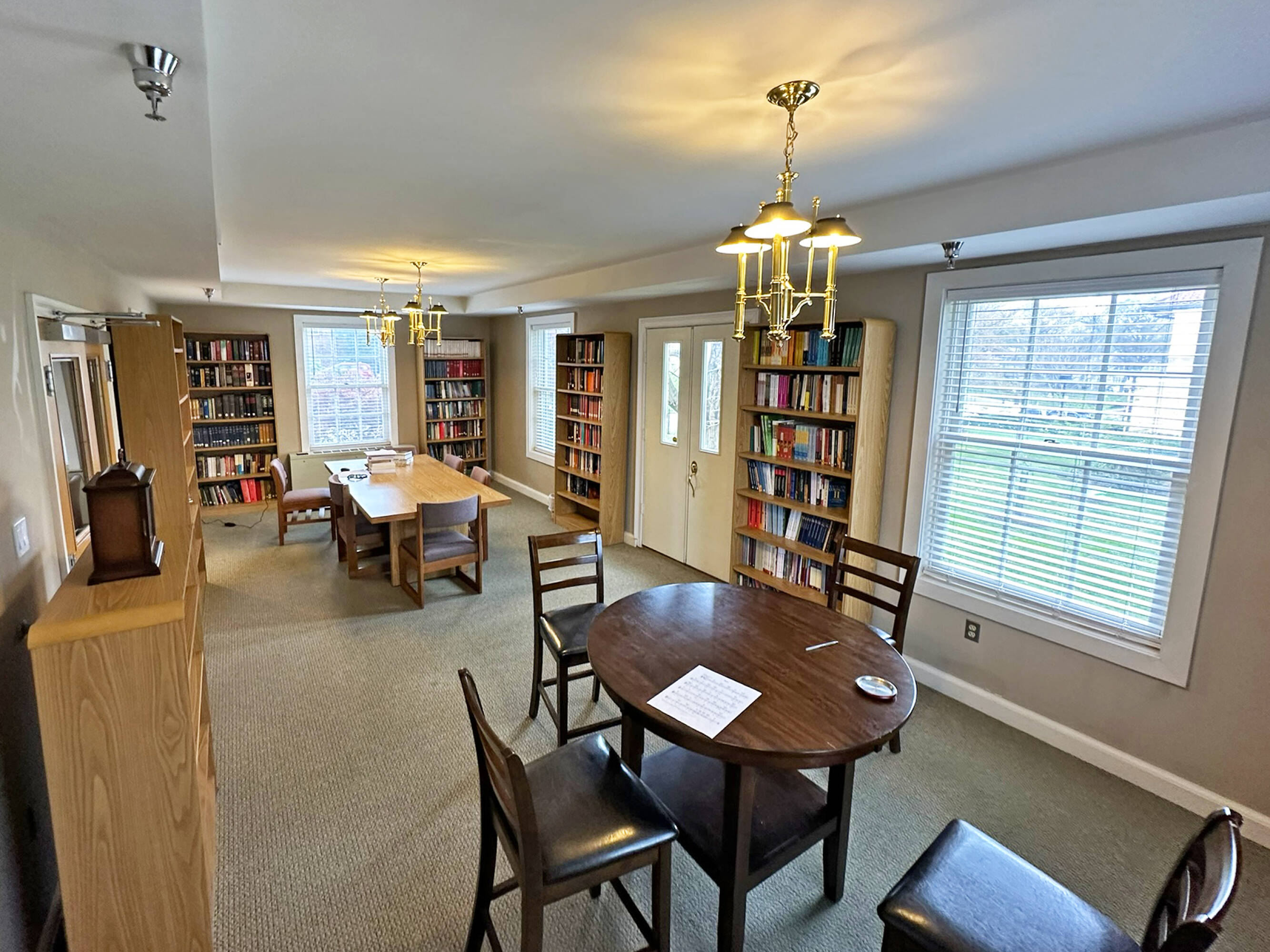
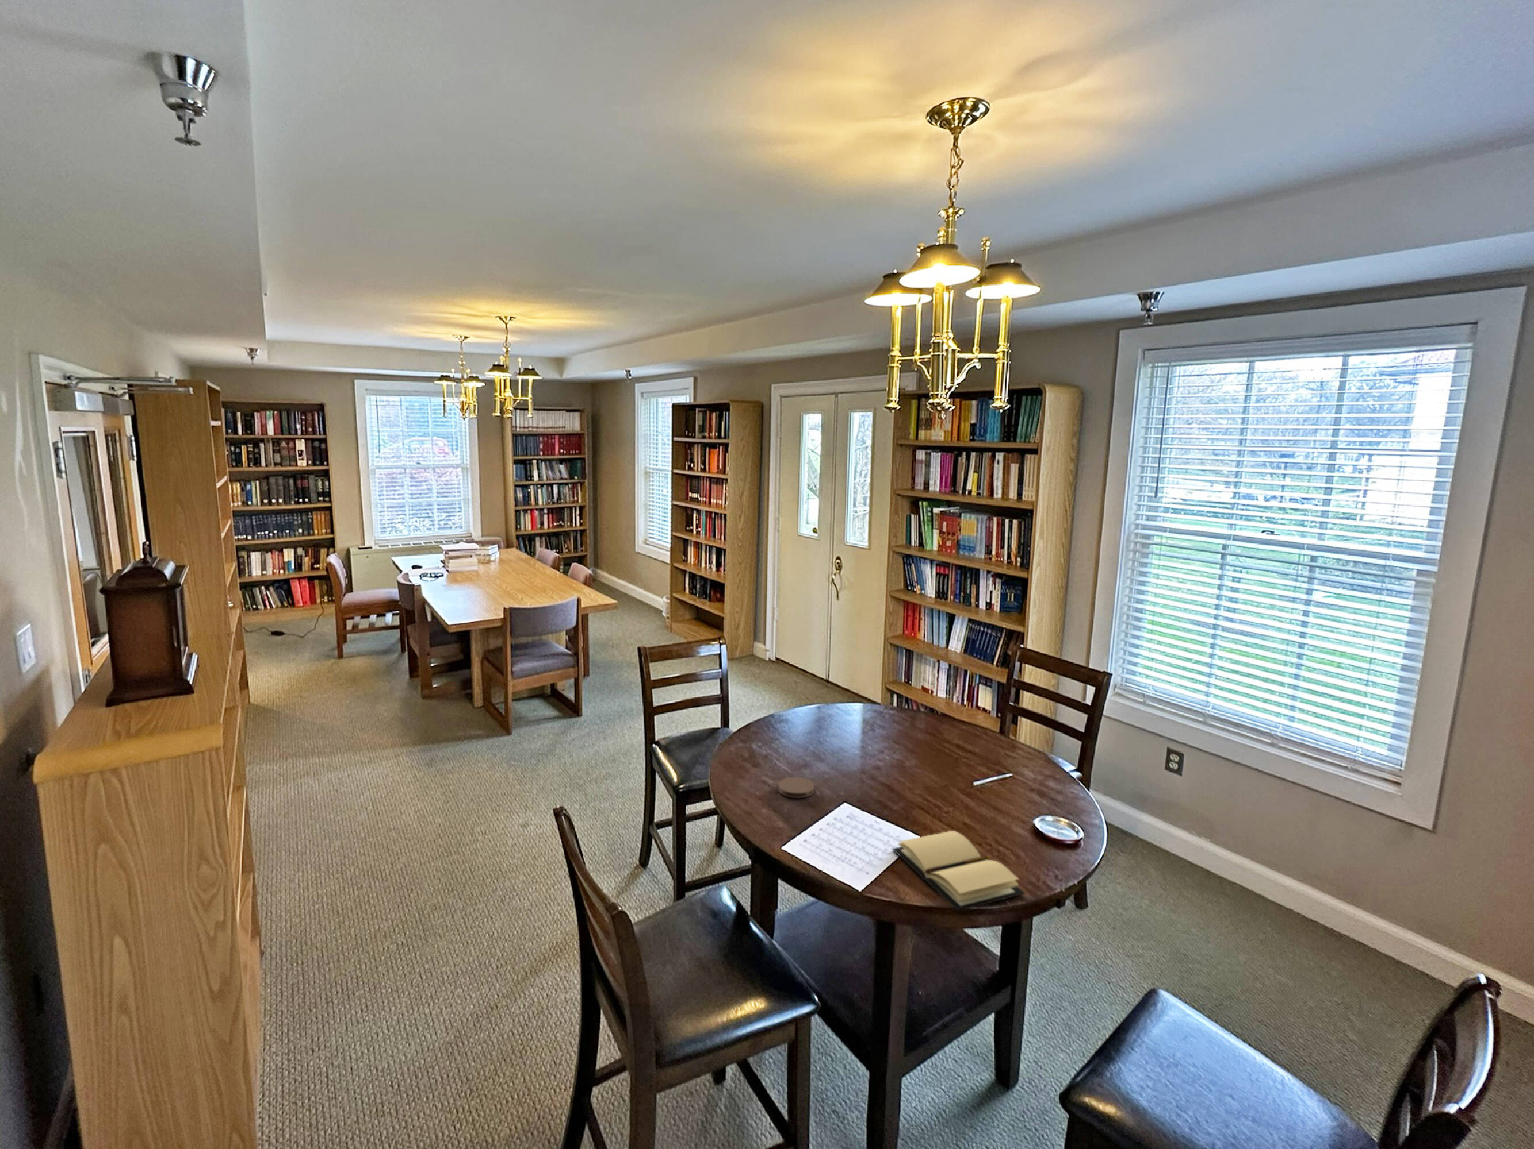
+ coaster (796, 787)
+ book (957, 863)
